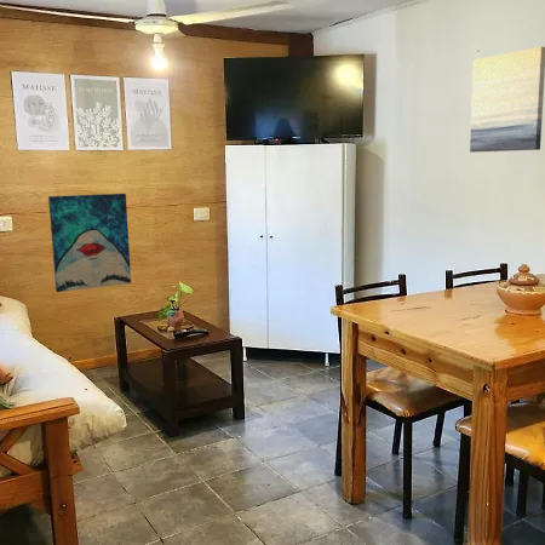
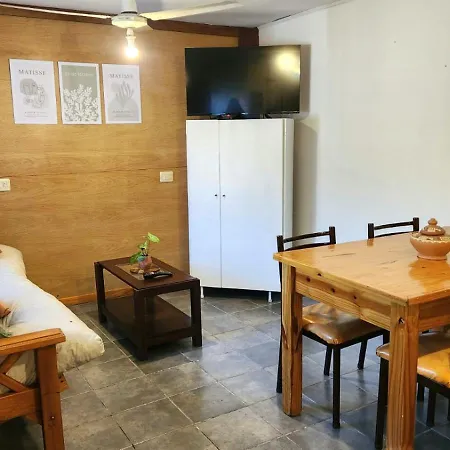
- wall art (505, 103)
- wall art (91, 241)
